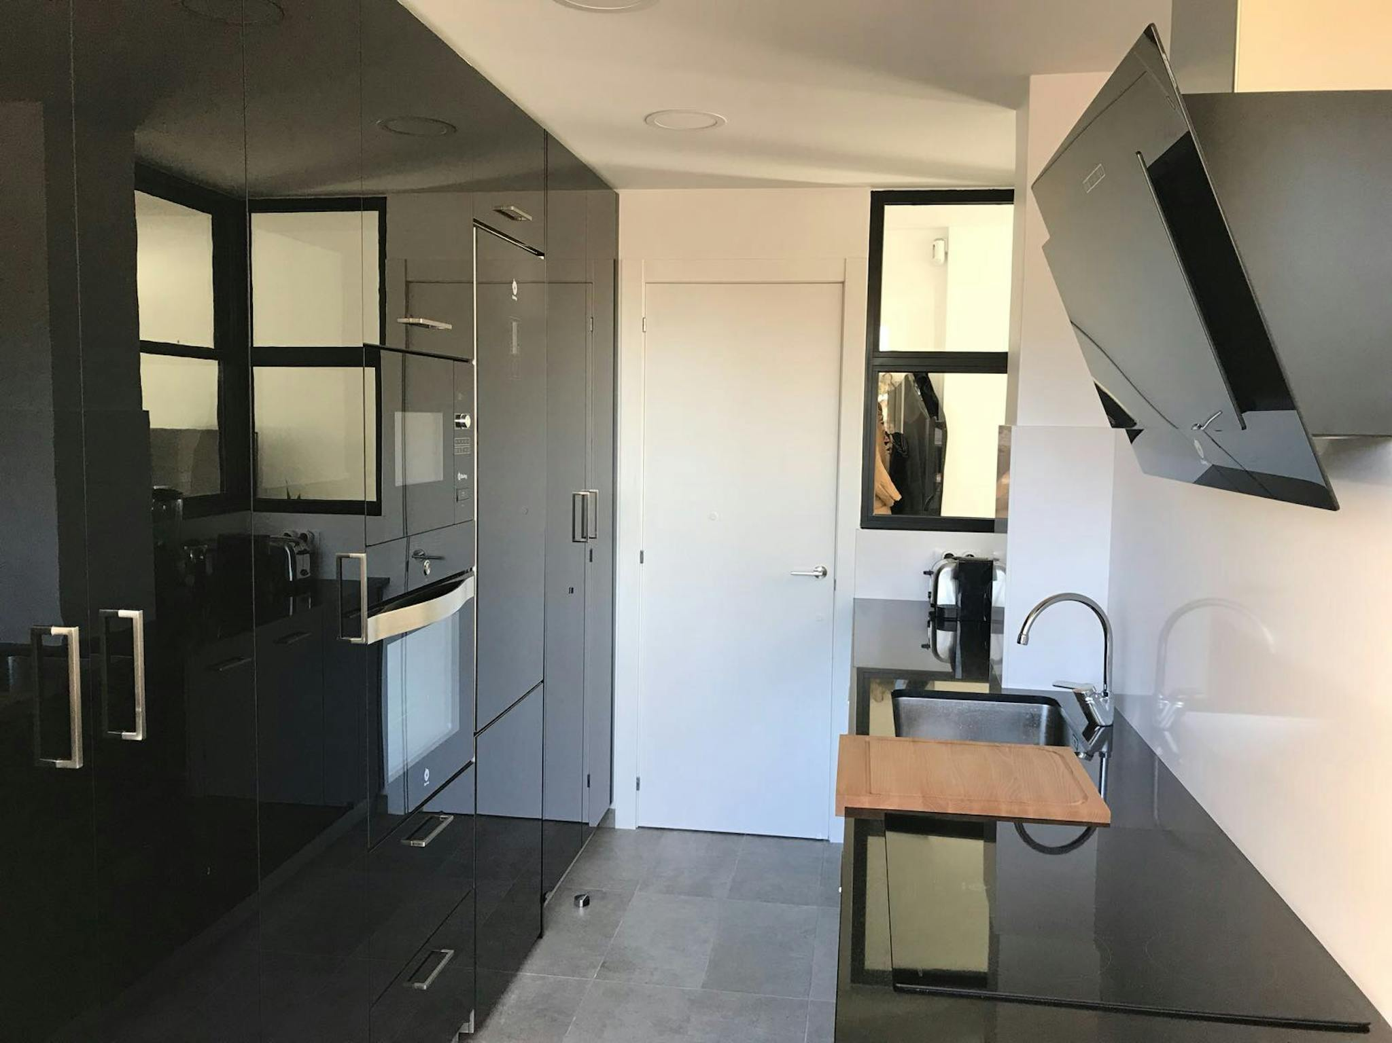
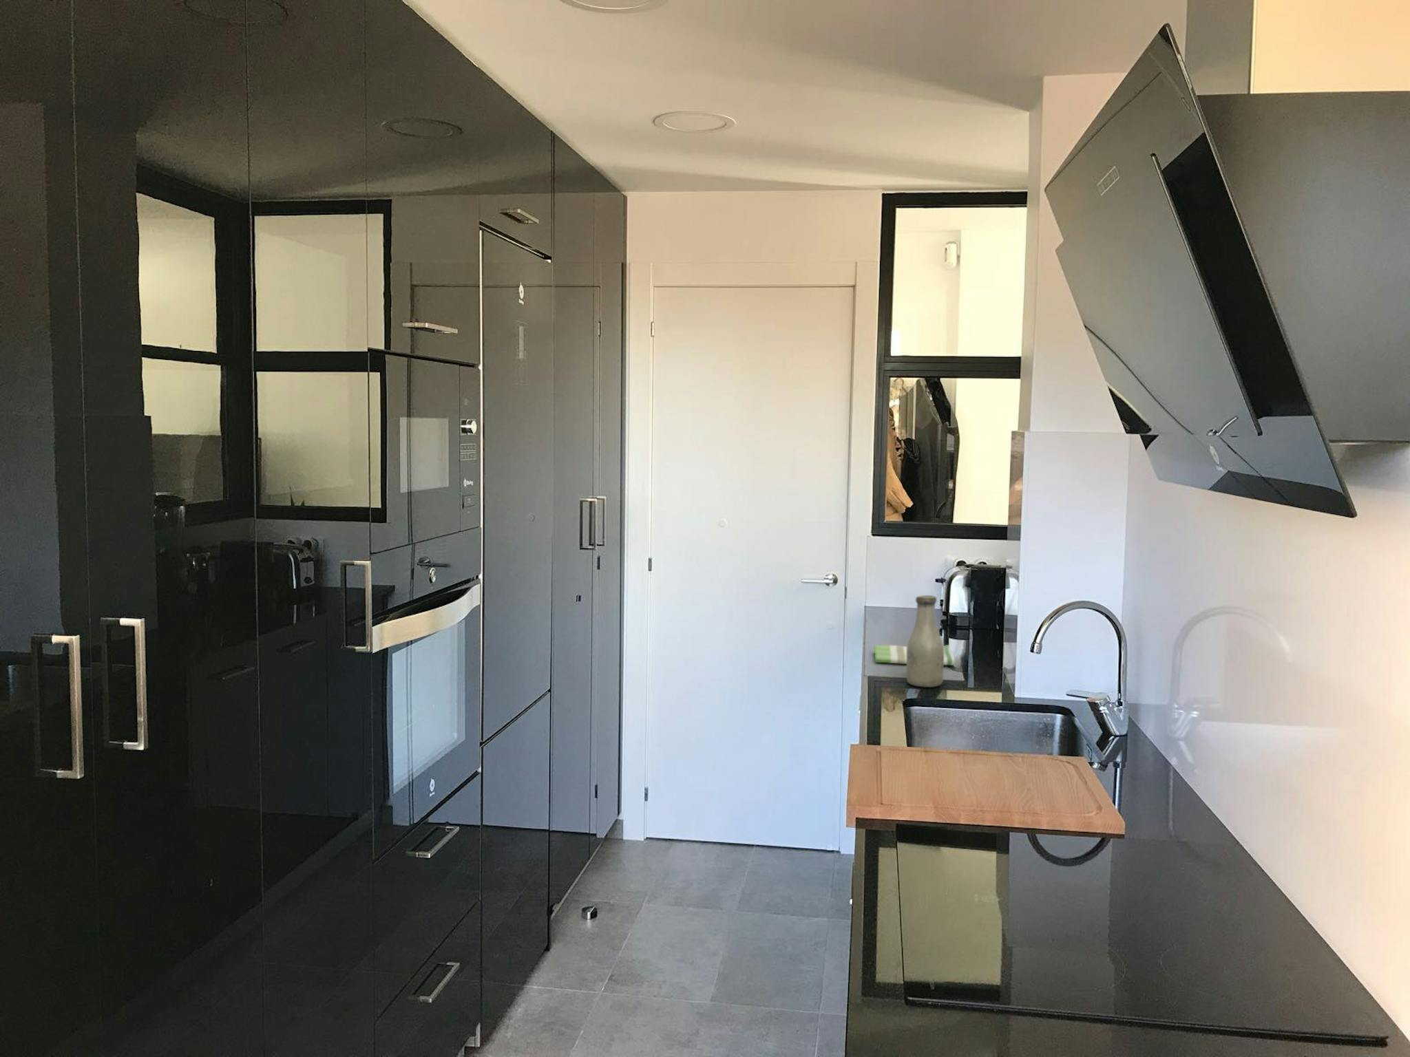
+ bottle (925, 640)
+ dish towel (906, 654)
